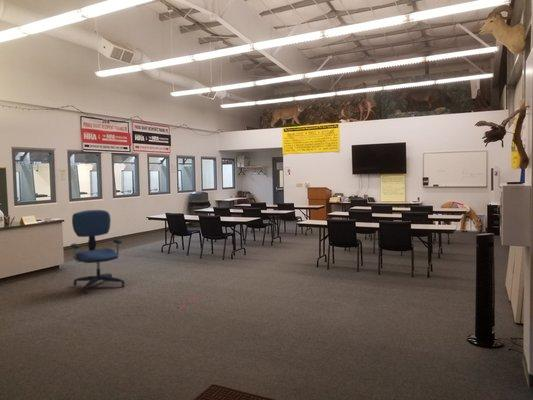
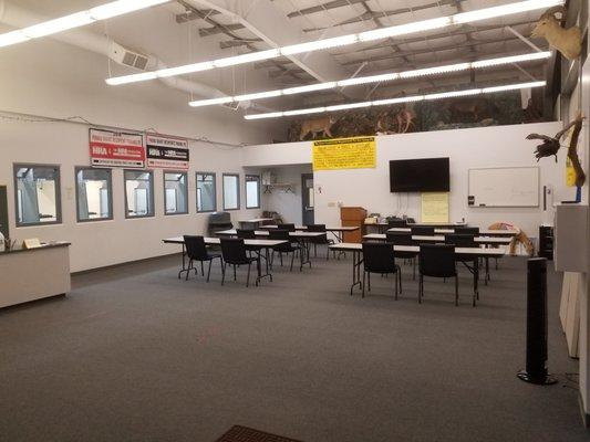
- office chair (97, 249)
